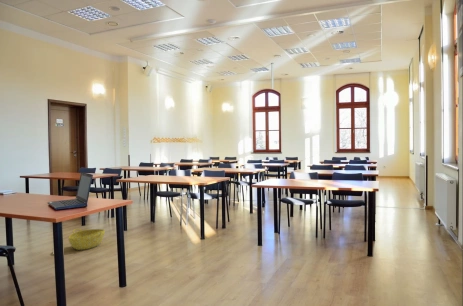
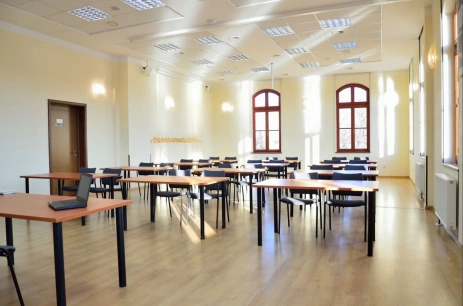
- basket (87, 238)
